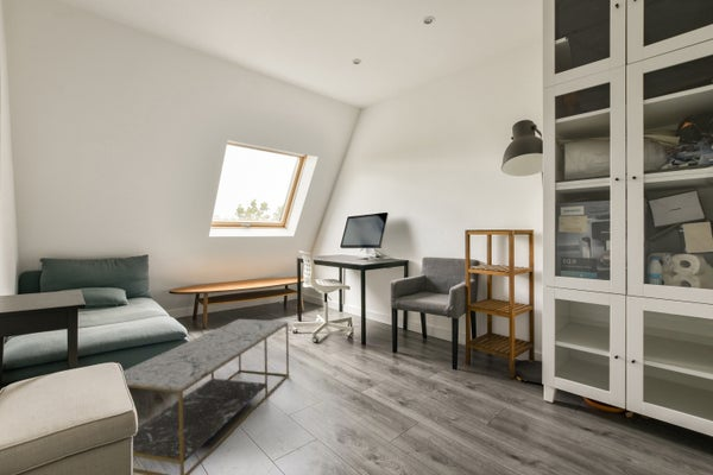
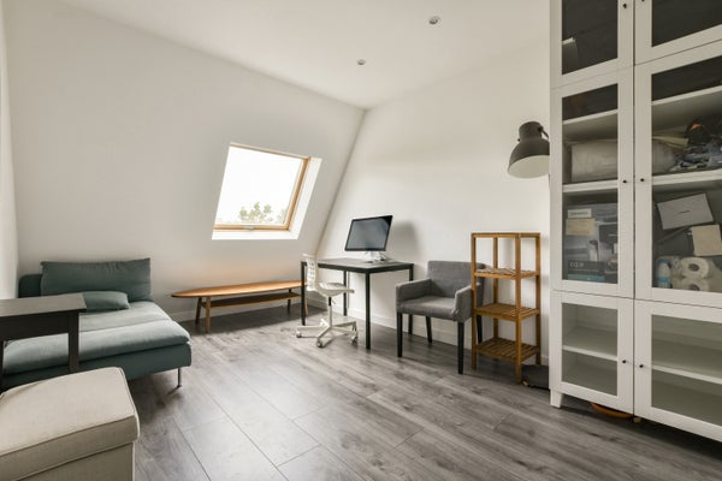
- coffee table (217, 379)
